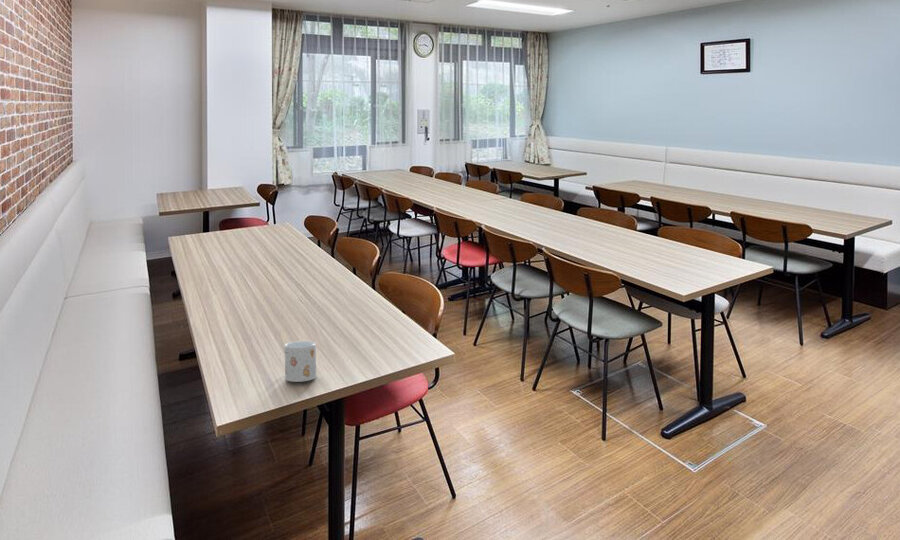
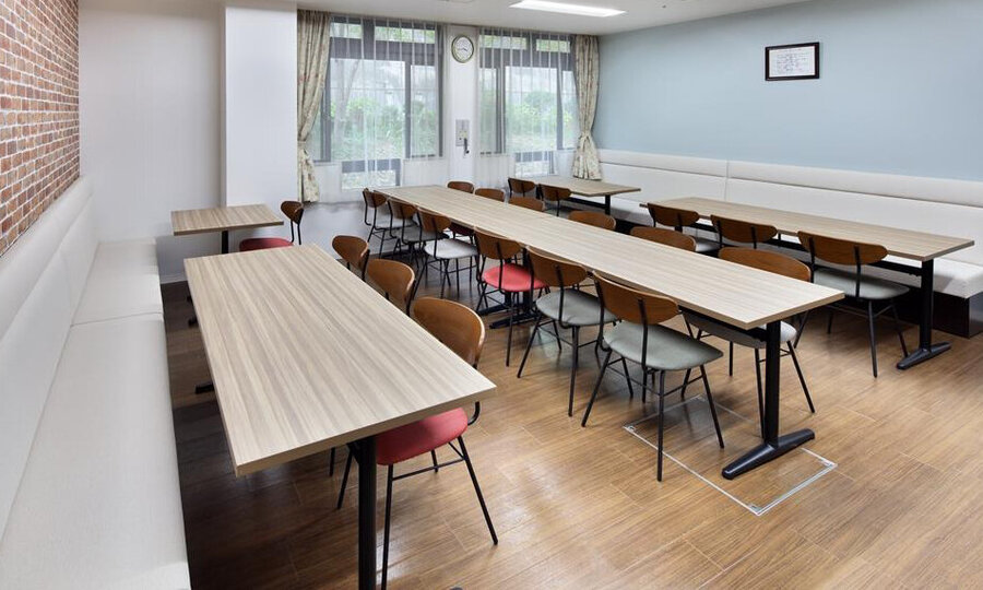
- mug (298, 359)
